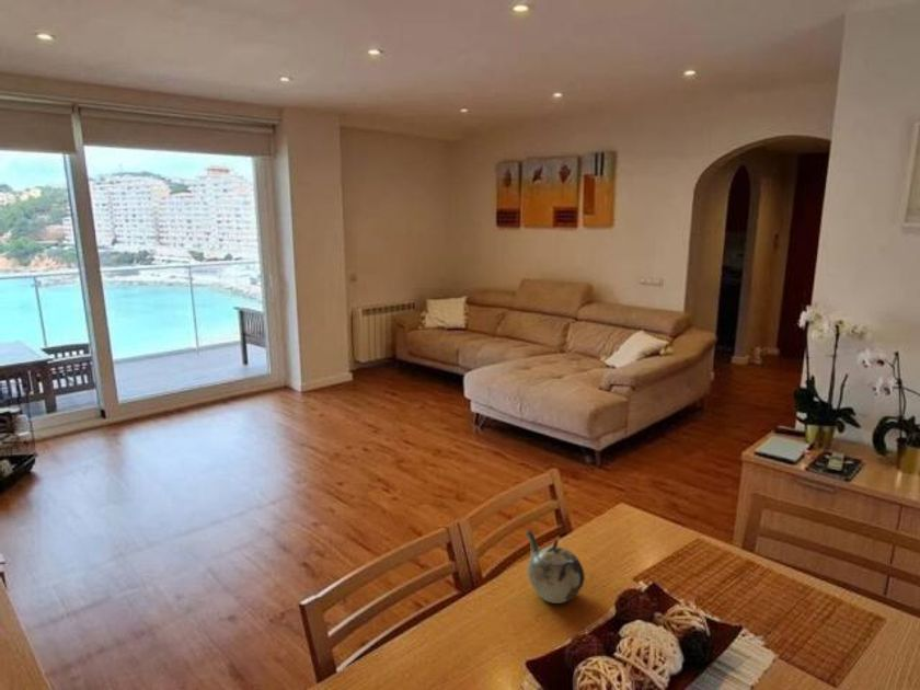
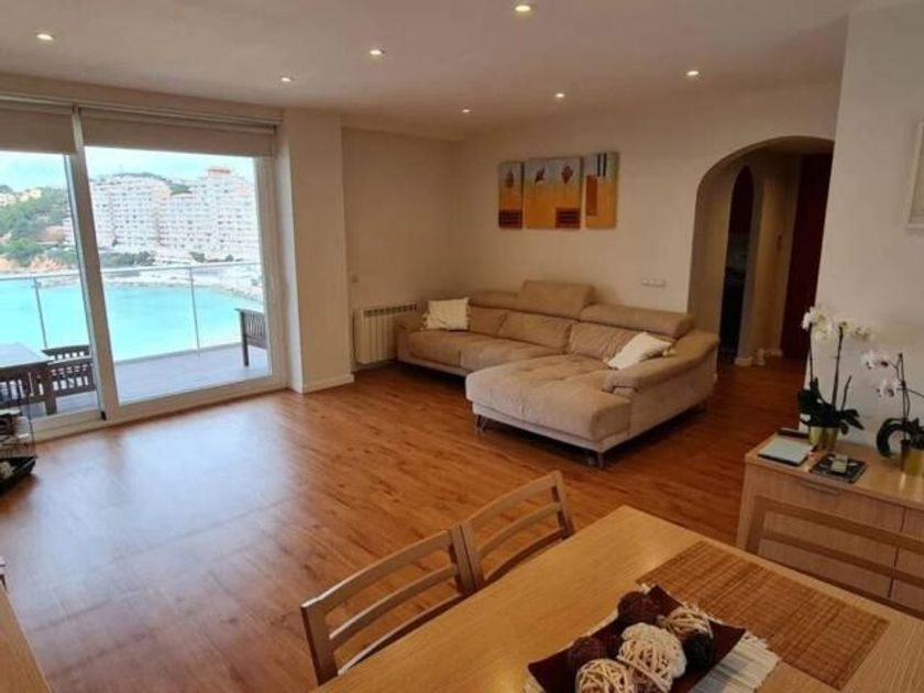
- teapot (552, 565)
